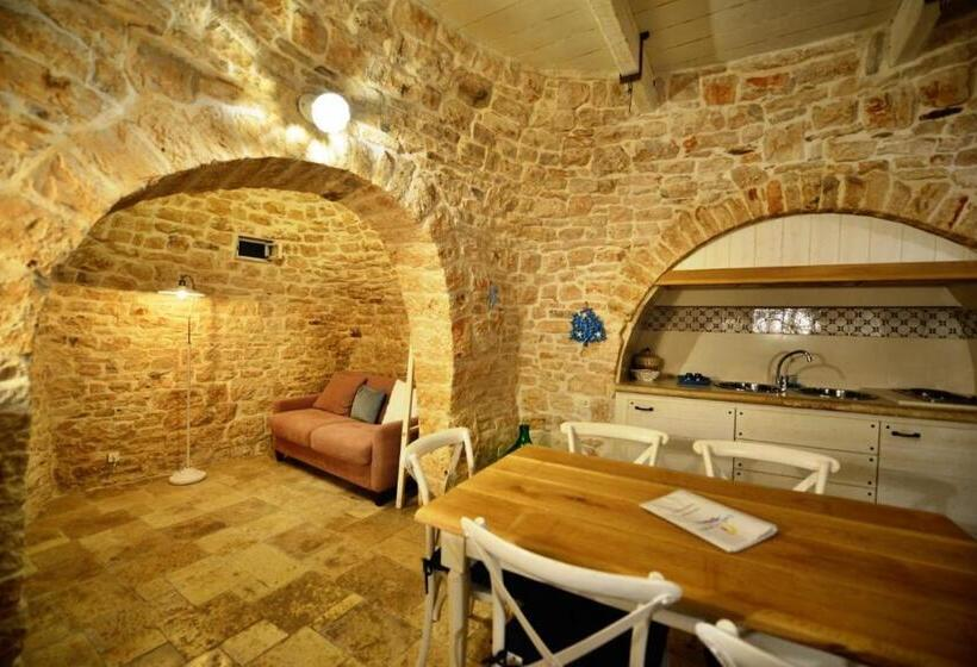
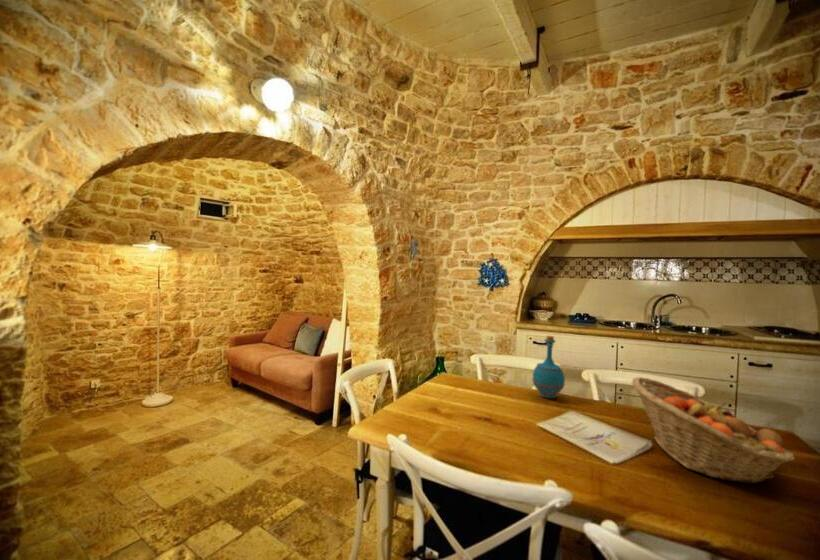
+ fruit basket (700, 423)
+ bottle (548, 366)
